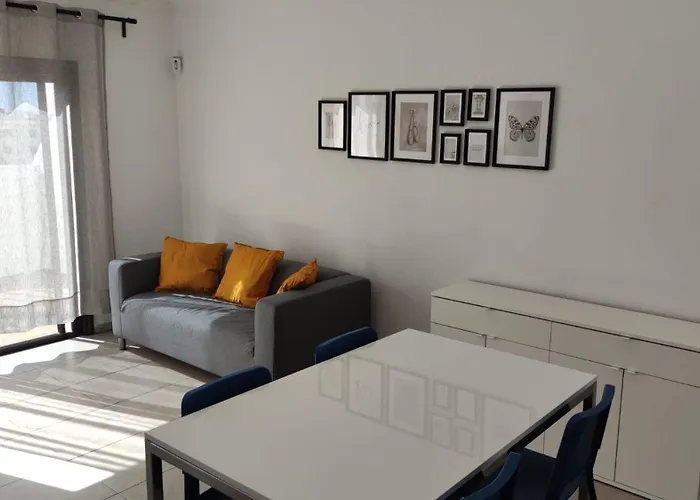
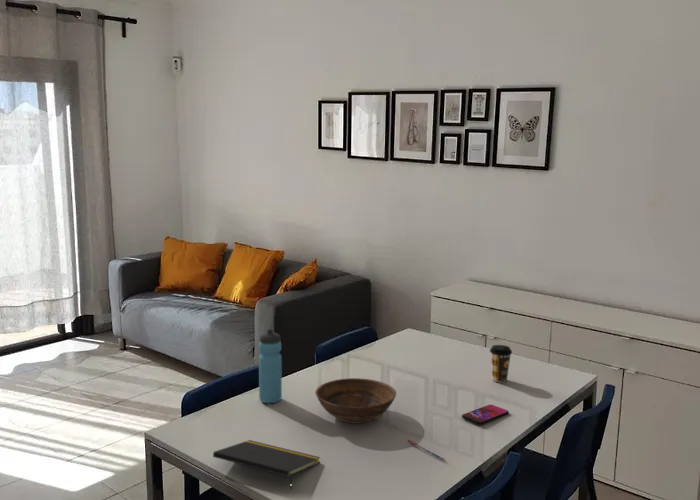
+ water bottle (270, 364)
+ coffee cup (500, 363)
+ notepad (267, 457)
+ smartphone (485, 414)
+ bowl (355, 404)
+ pen (426, 450)
